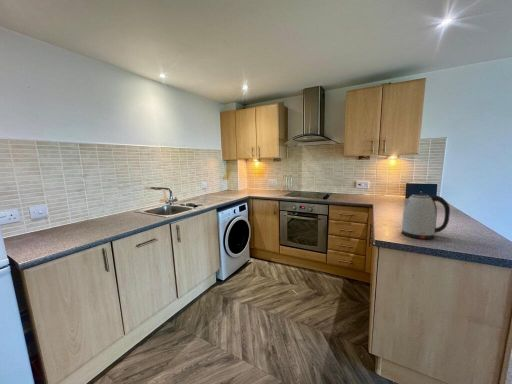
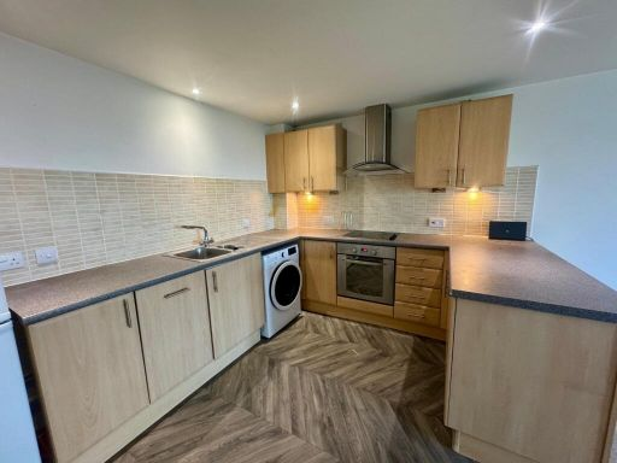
- kettle (425, 214)
